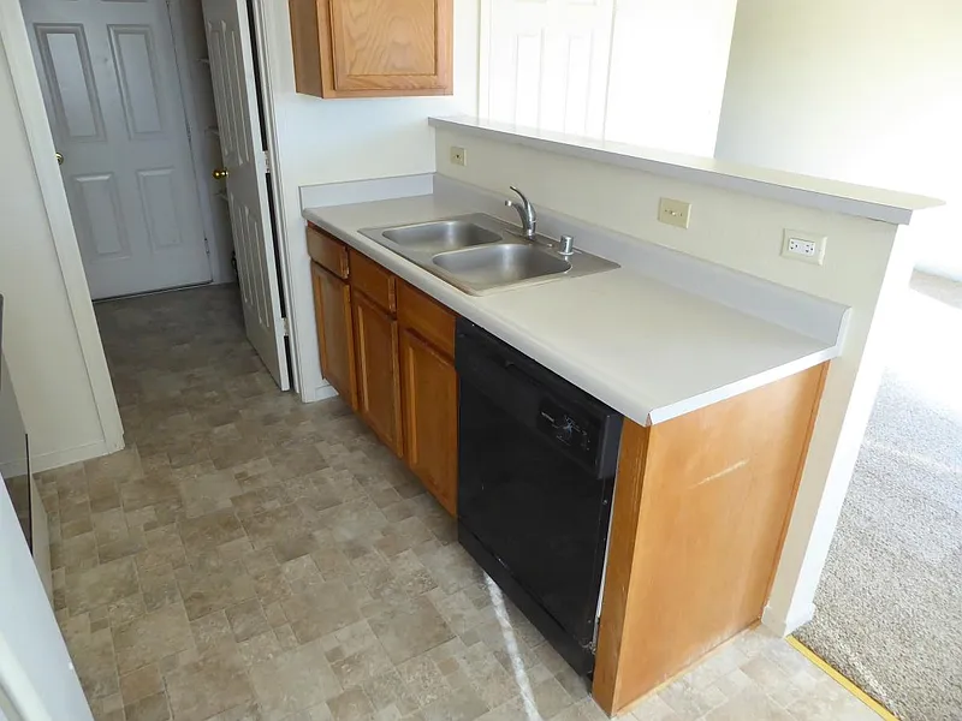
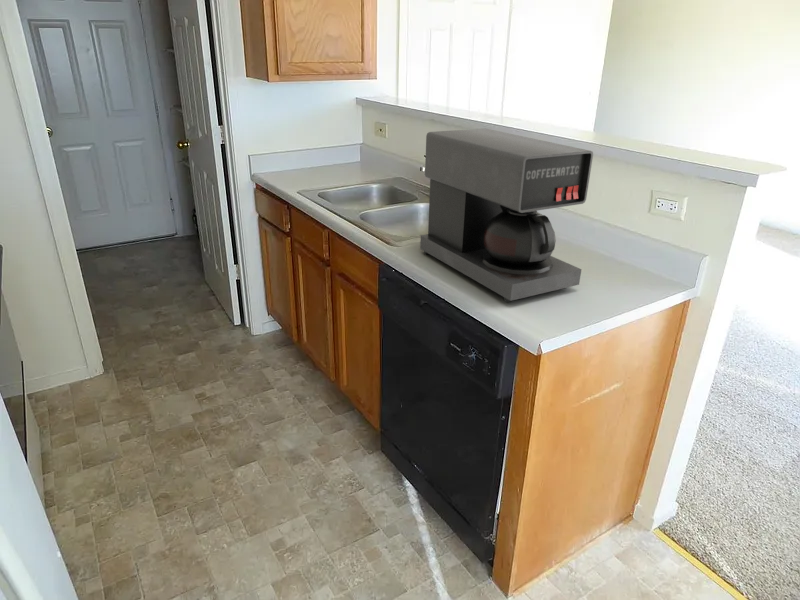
+ coffee maker (498, 208)
